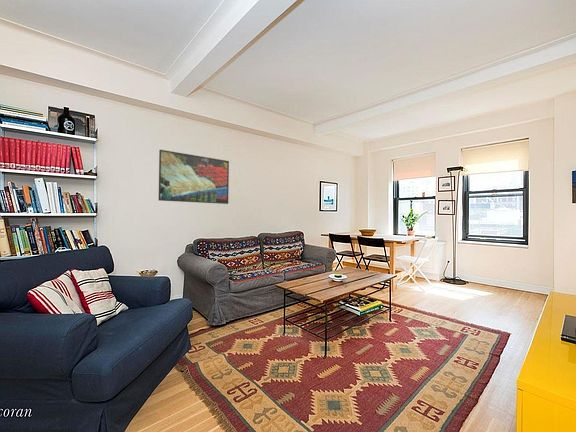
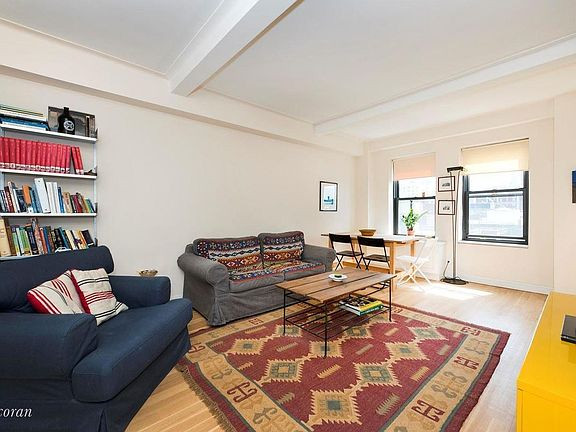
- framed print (196, 179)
